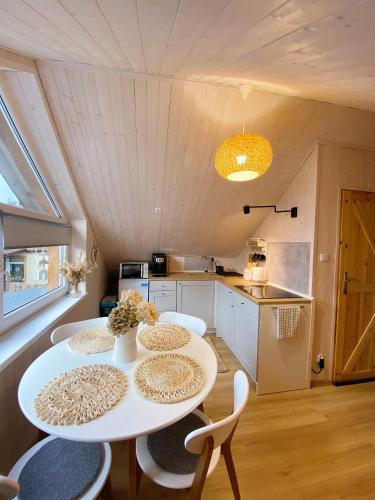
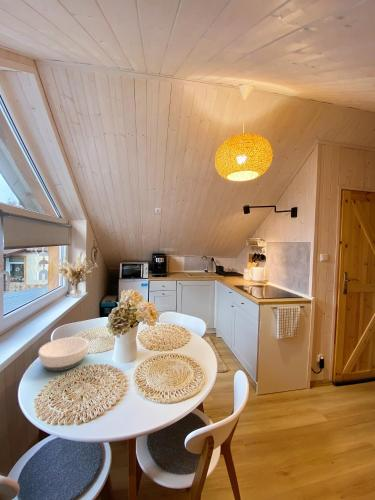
+ bowl (64, 354)
